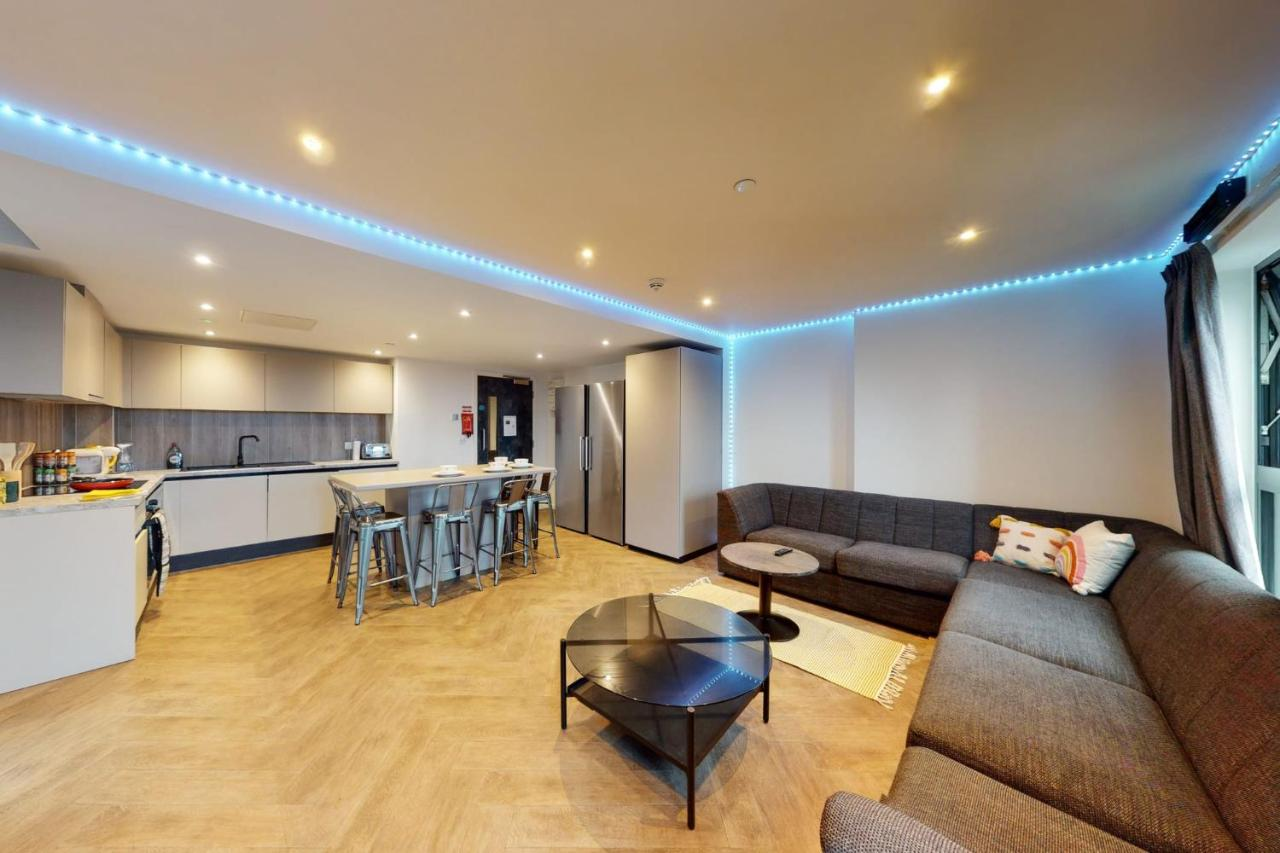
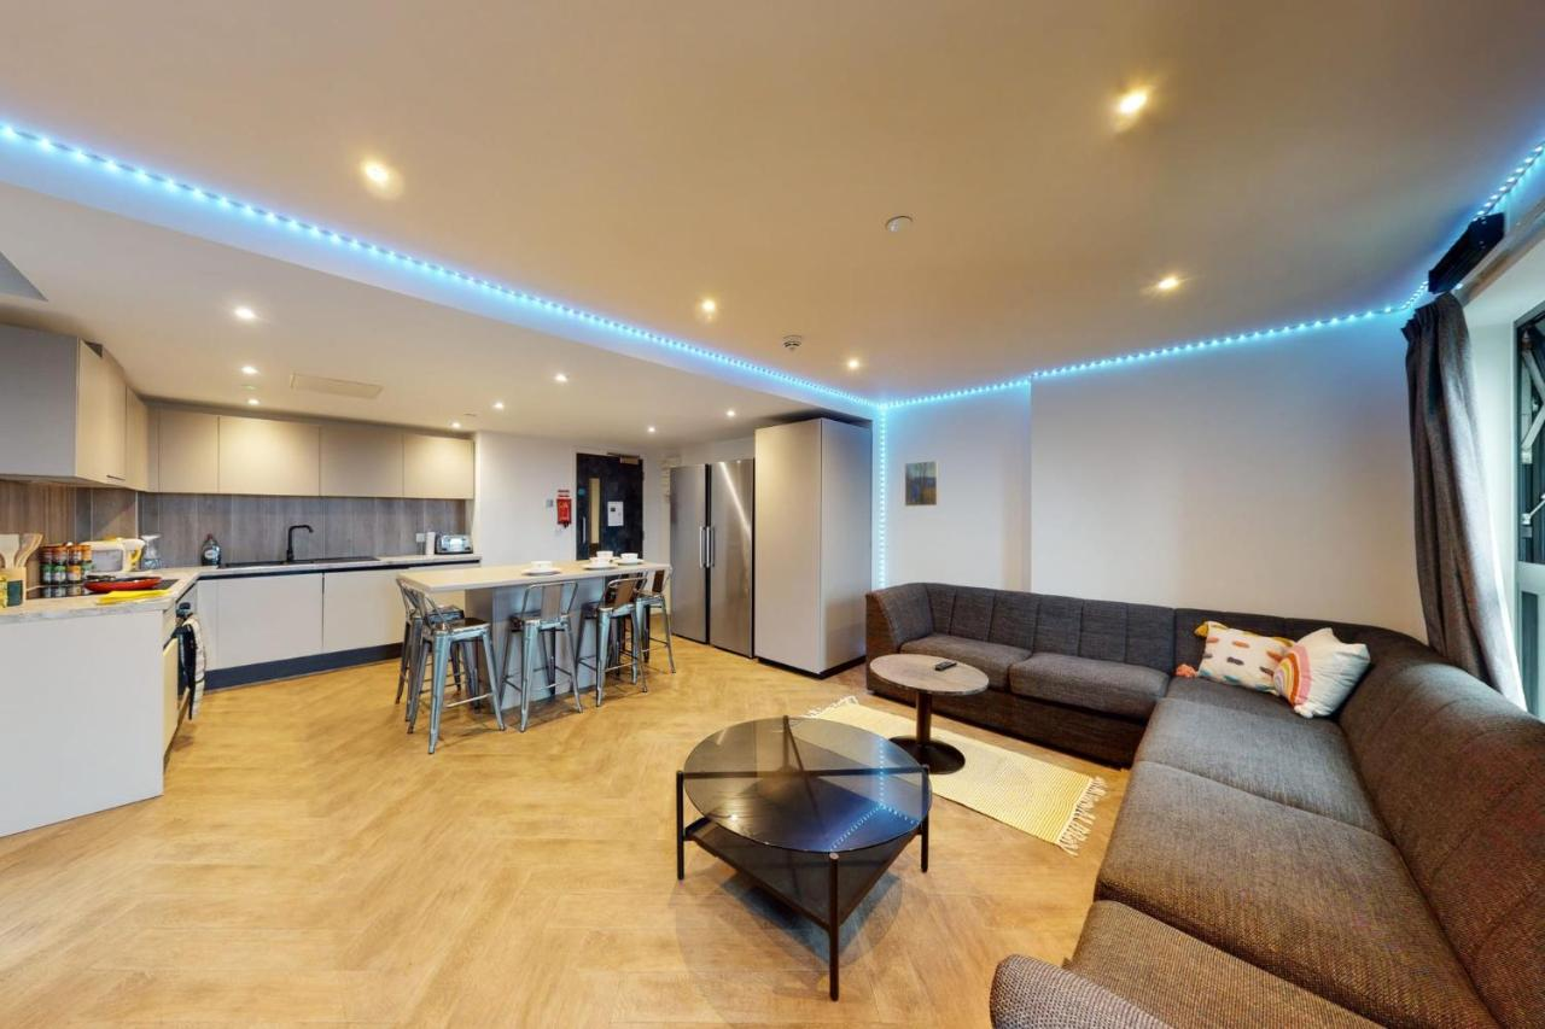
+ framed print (921, 484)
